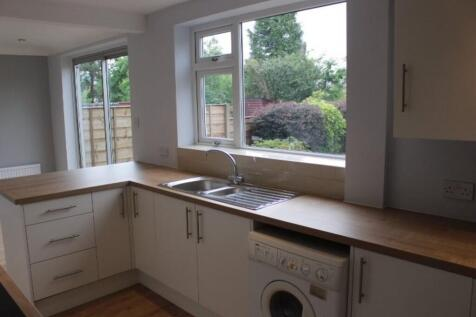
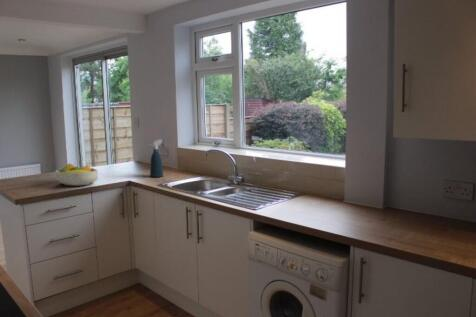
+ spray bottle (156, 157)
+ fruit bowl (76, 173)
